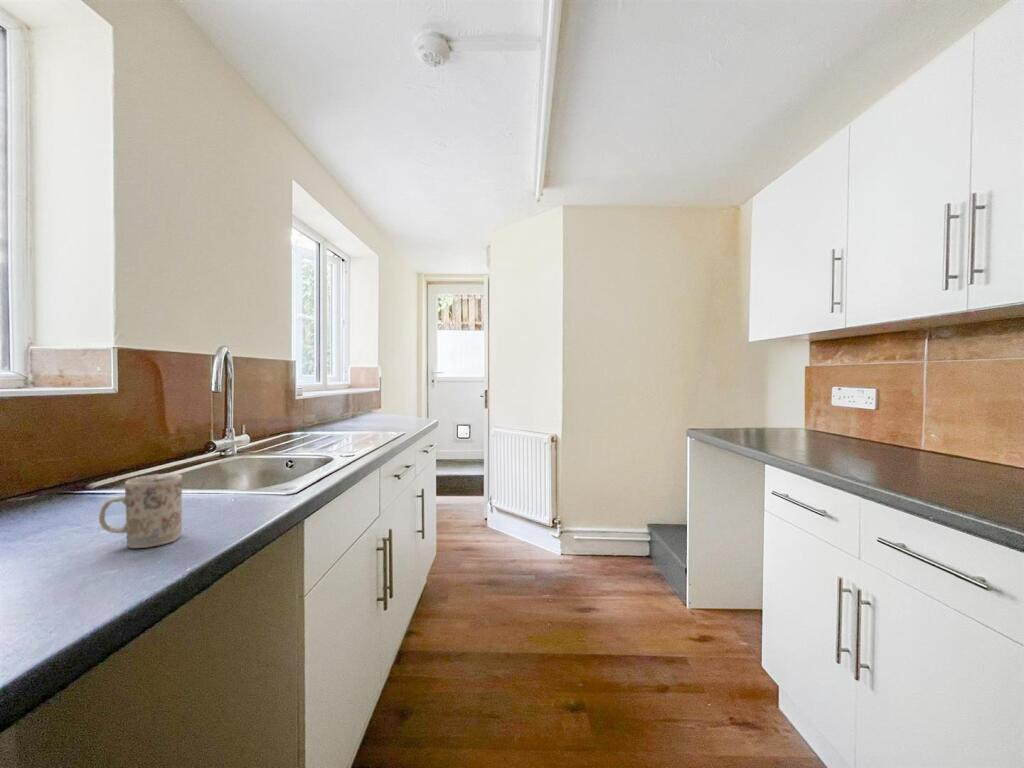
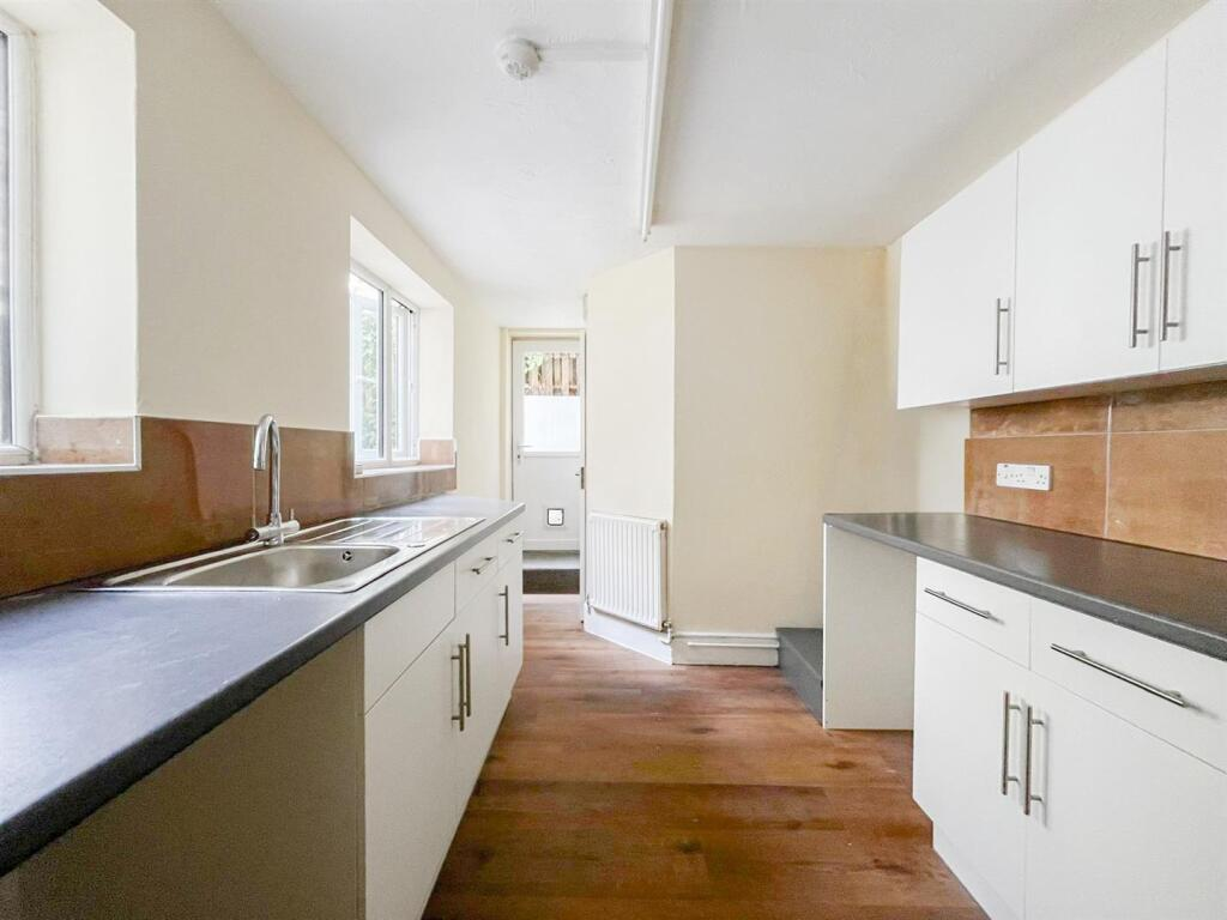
- mug (146, 509)
